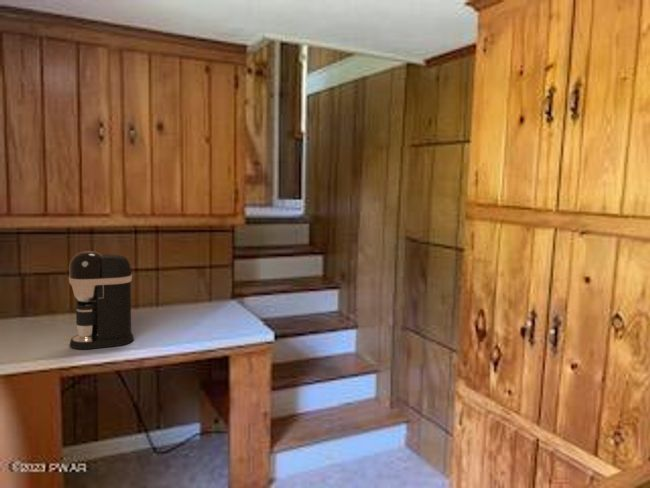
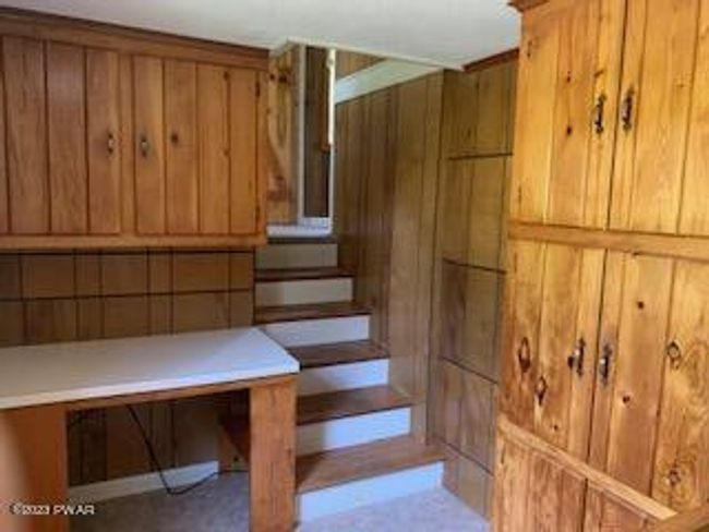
- coffee maker (101, 297)
